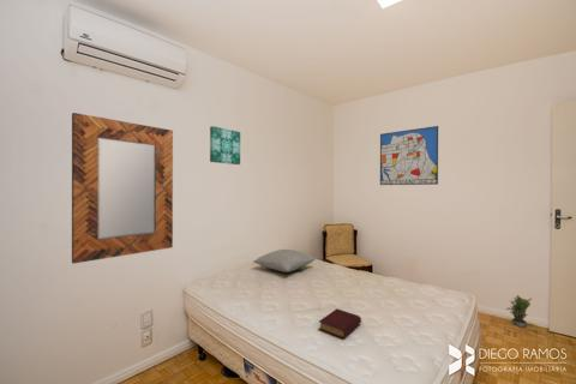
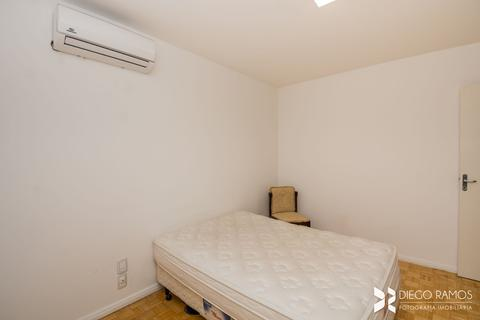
- wall art (226, 146)
- pillow (284, 259)
- potted plant (517, 308)
- book (340, 323)
- wall art (407, 157)
- home mirror (127, 188)
